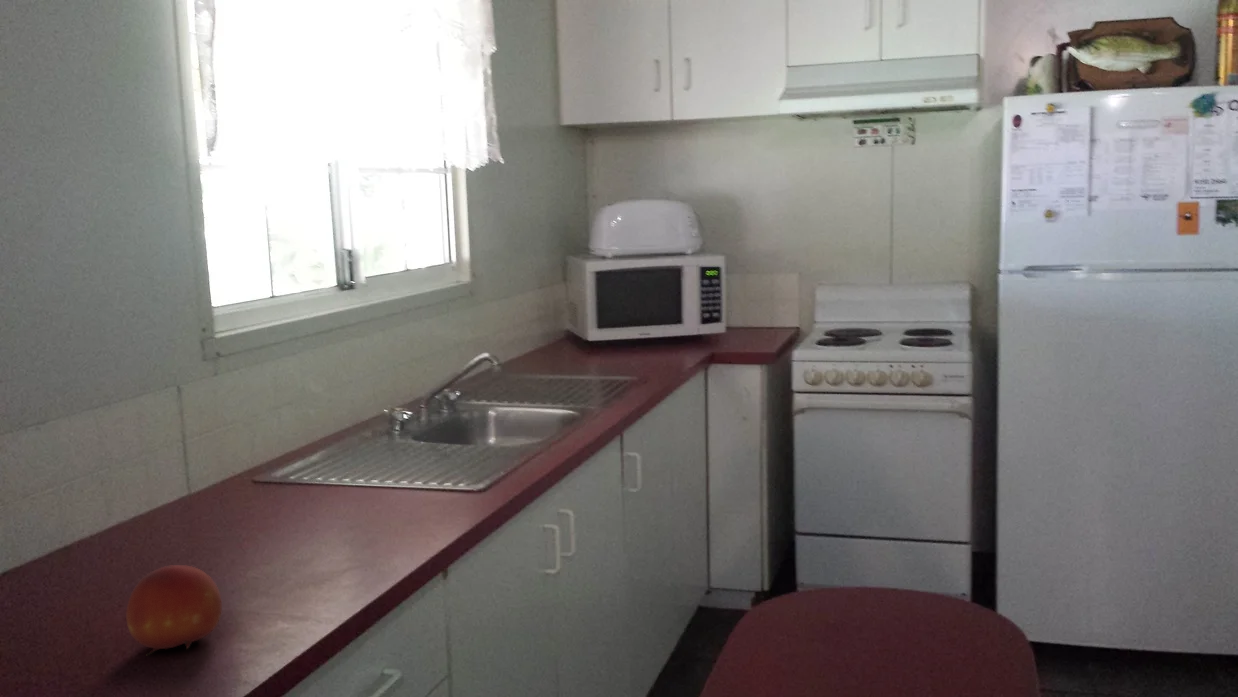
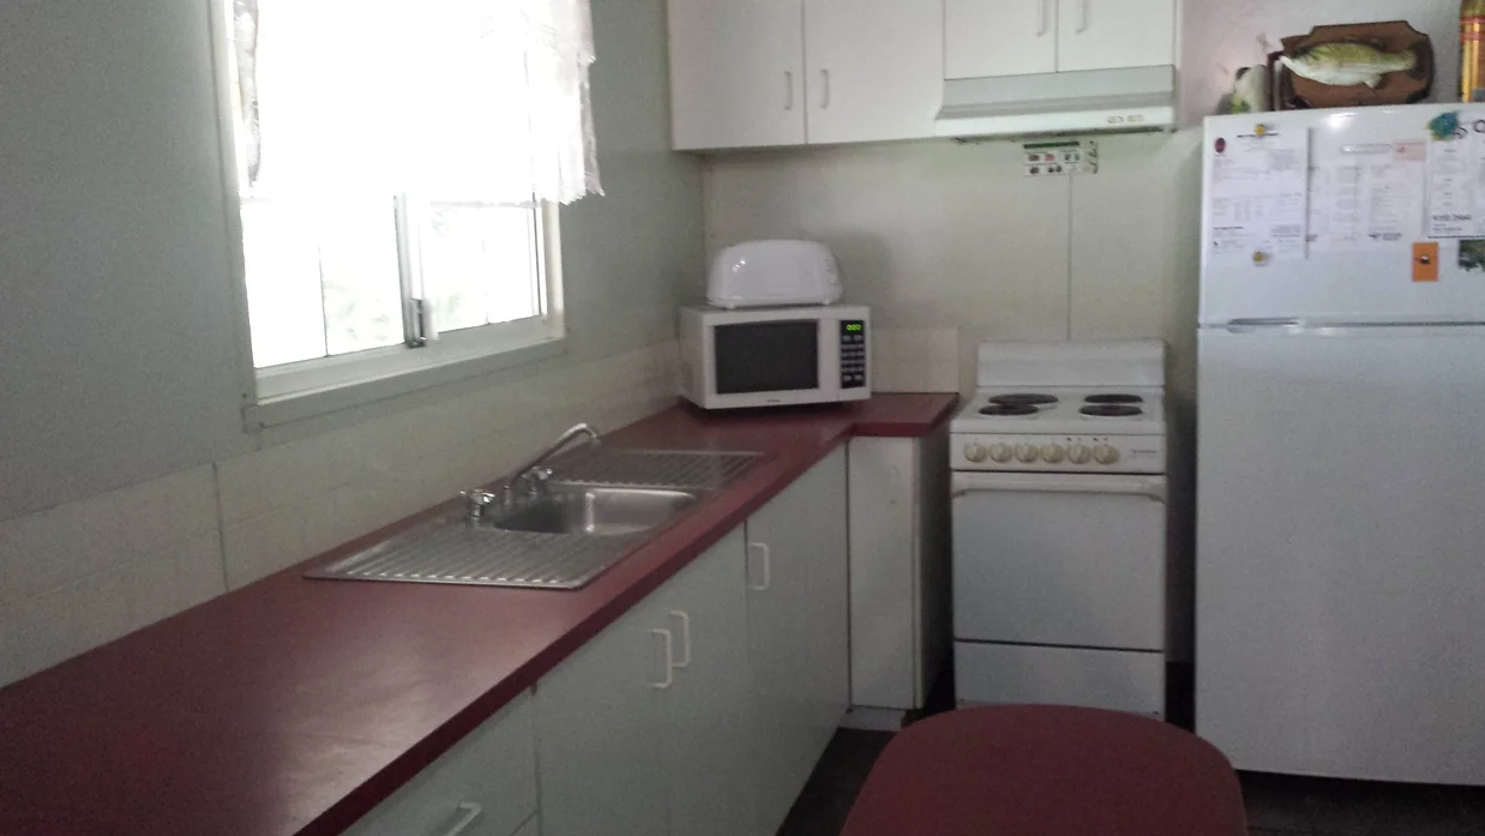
- fruit (174, 604)
